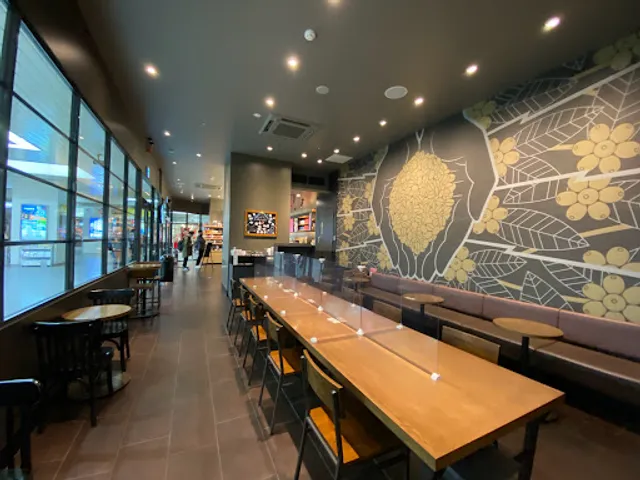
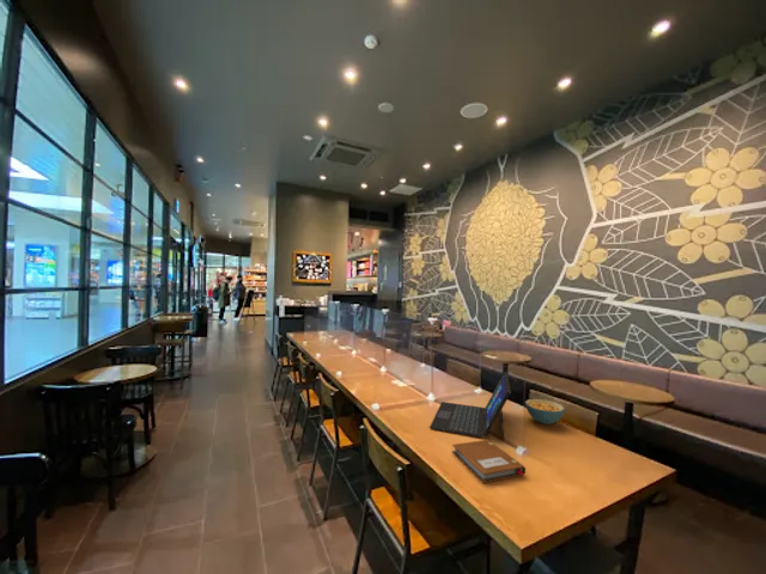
+ cereal bowl (543, 413)
+ laptop (470, 405)
+ notebook (487, 459)
